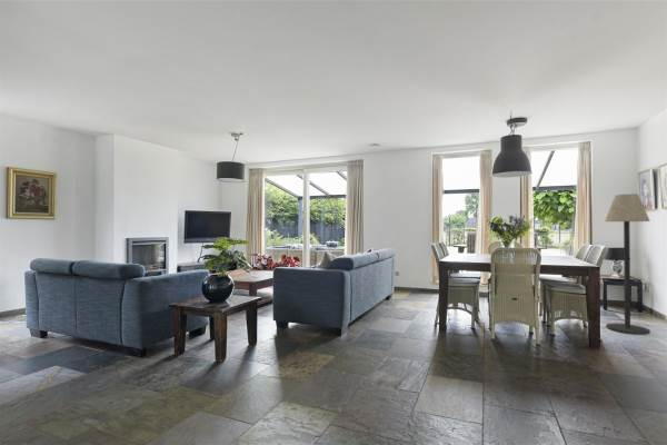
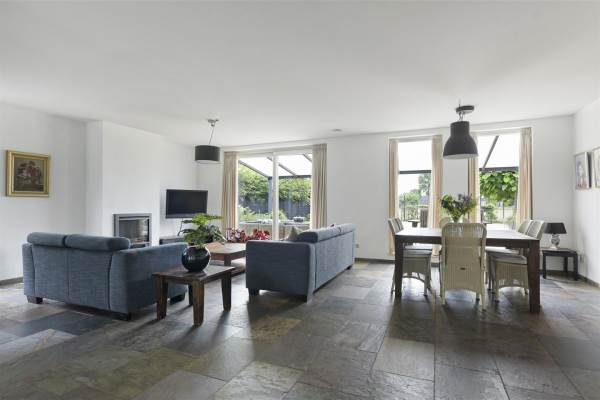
- floor lamp (627, 261)
